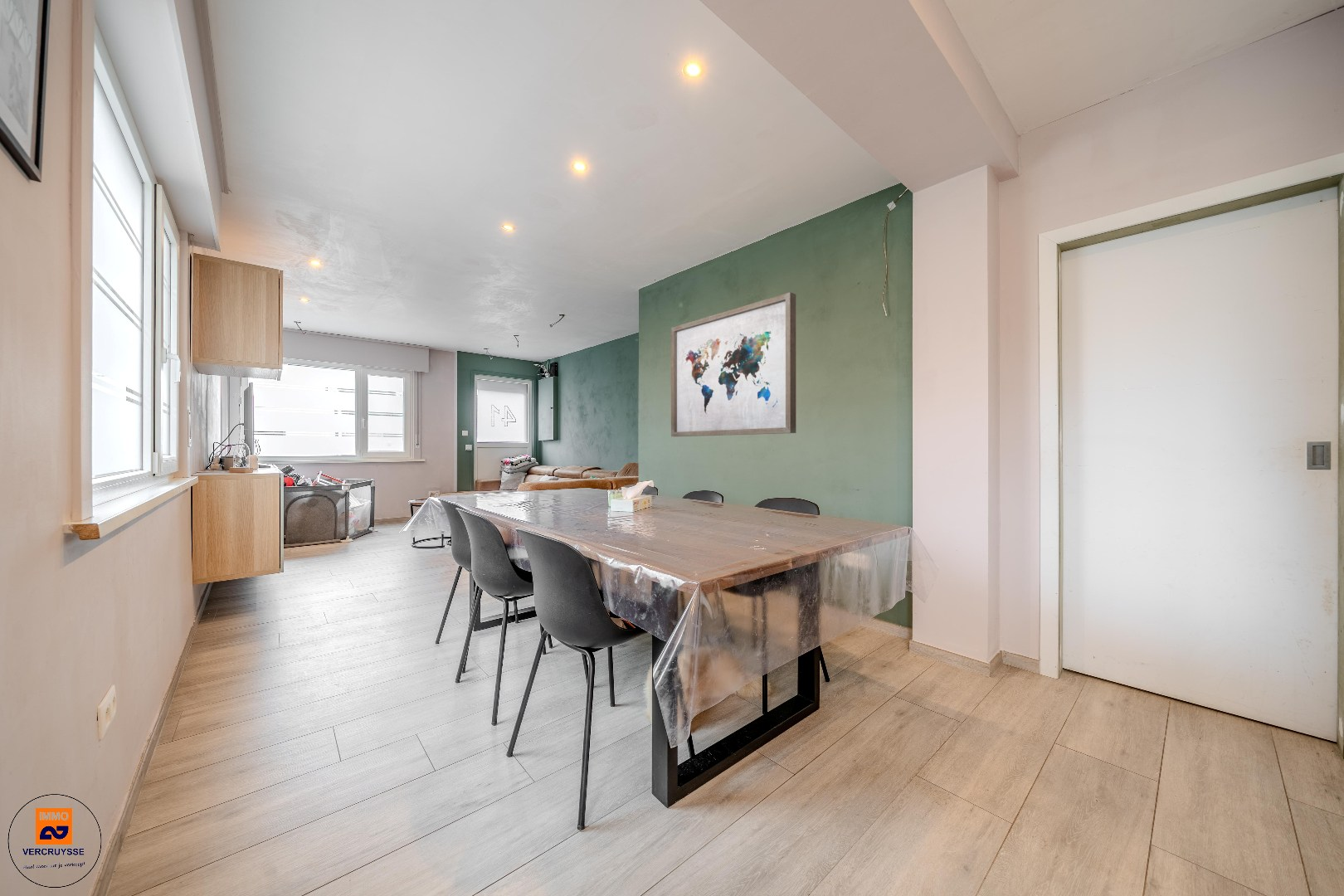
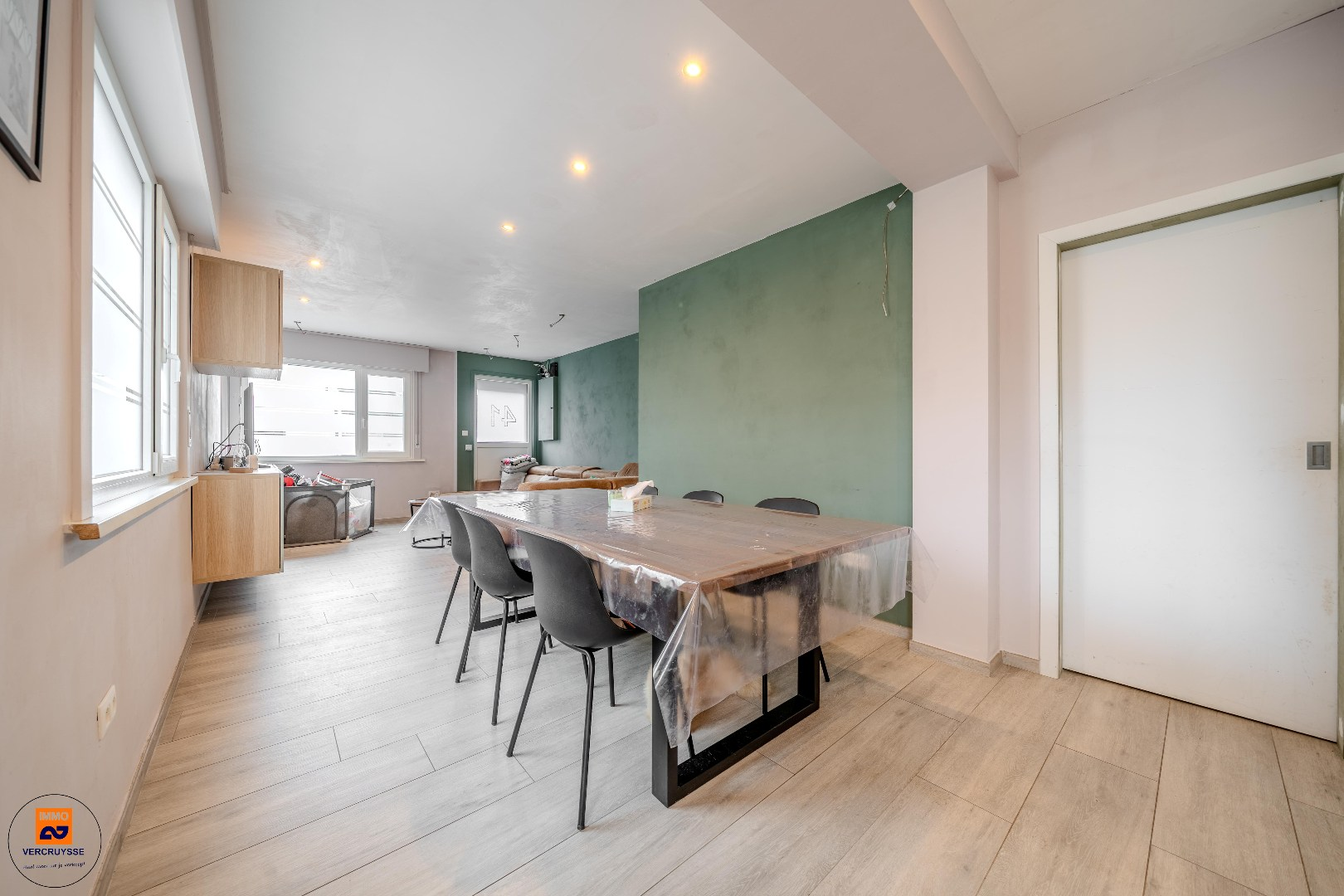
- wall art (725, 373)
